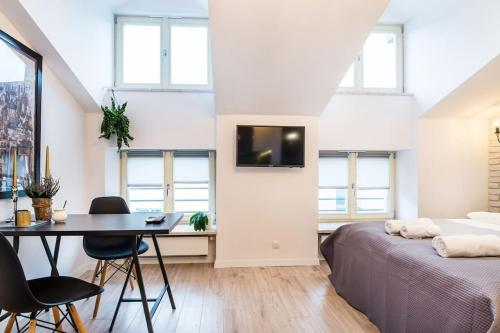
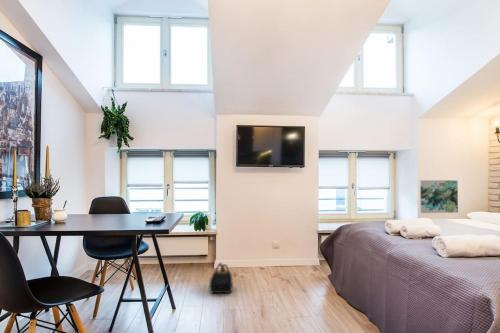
+ wall art (439, 196)
+ backpack (221, 275)
